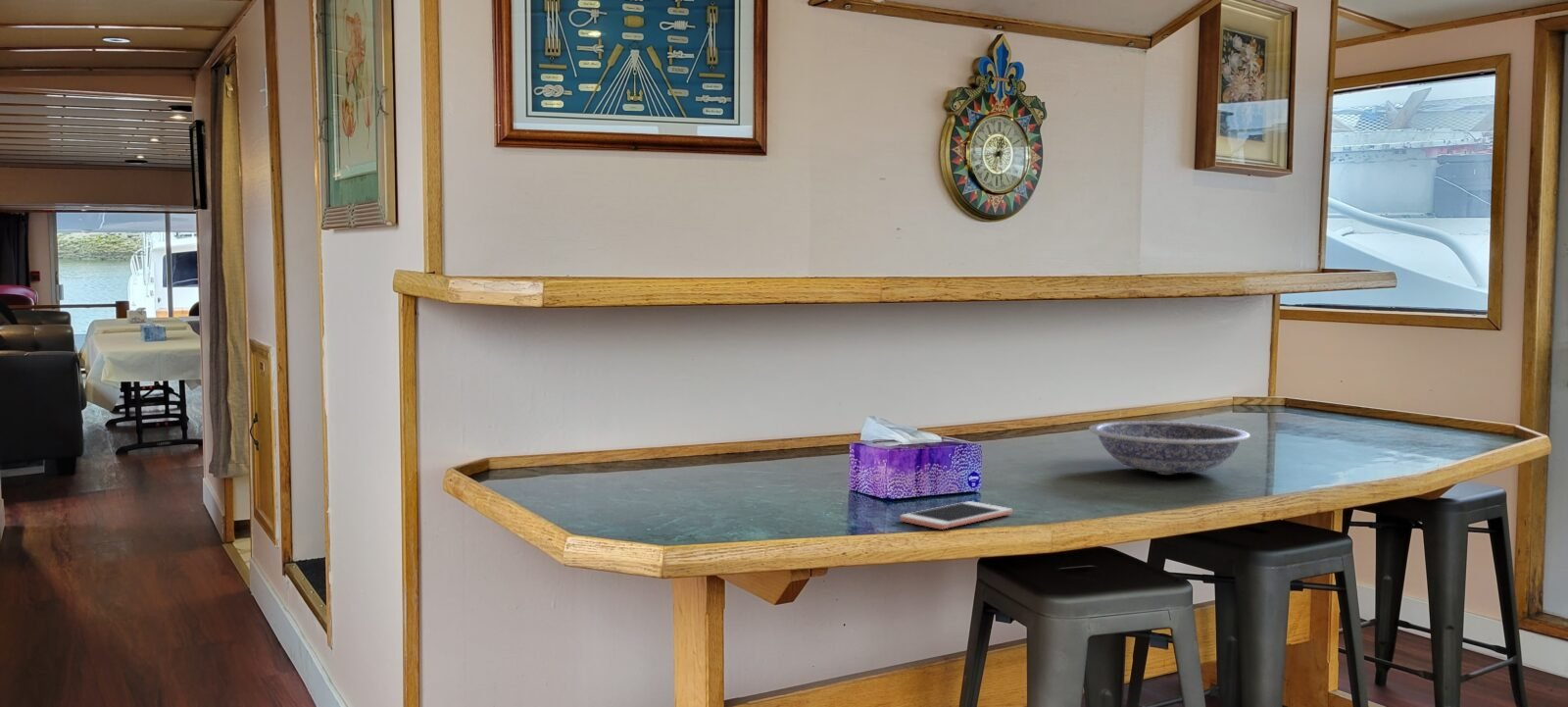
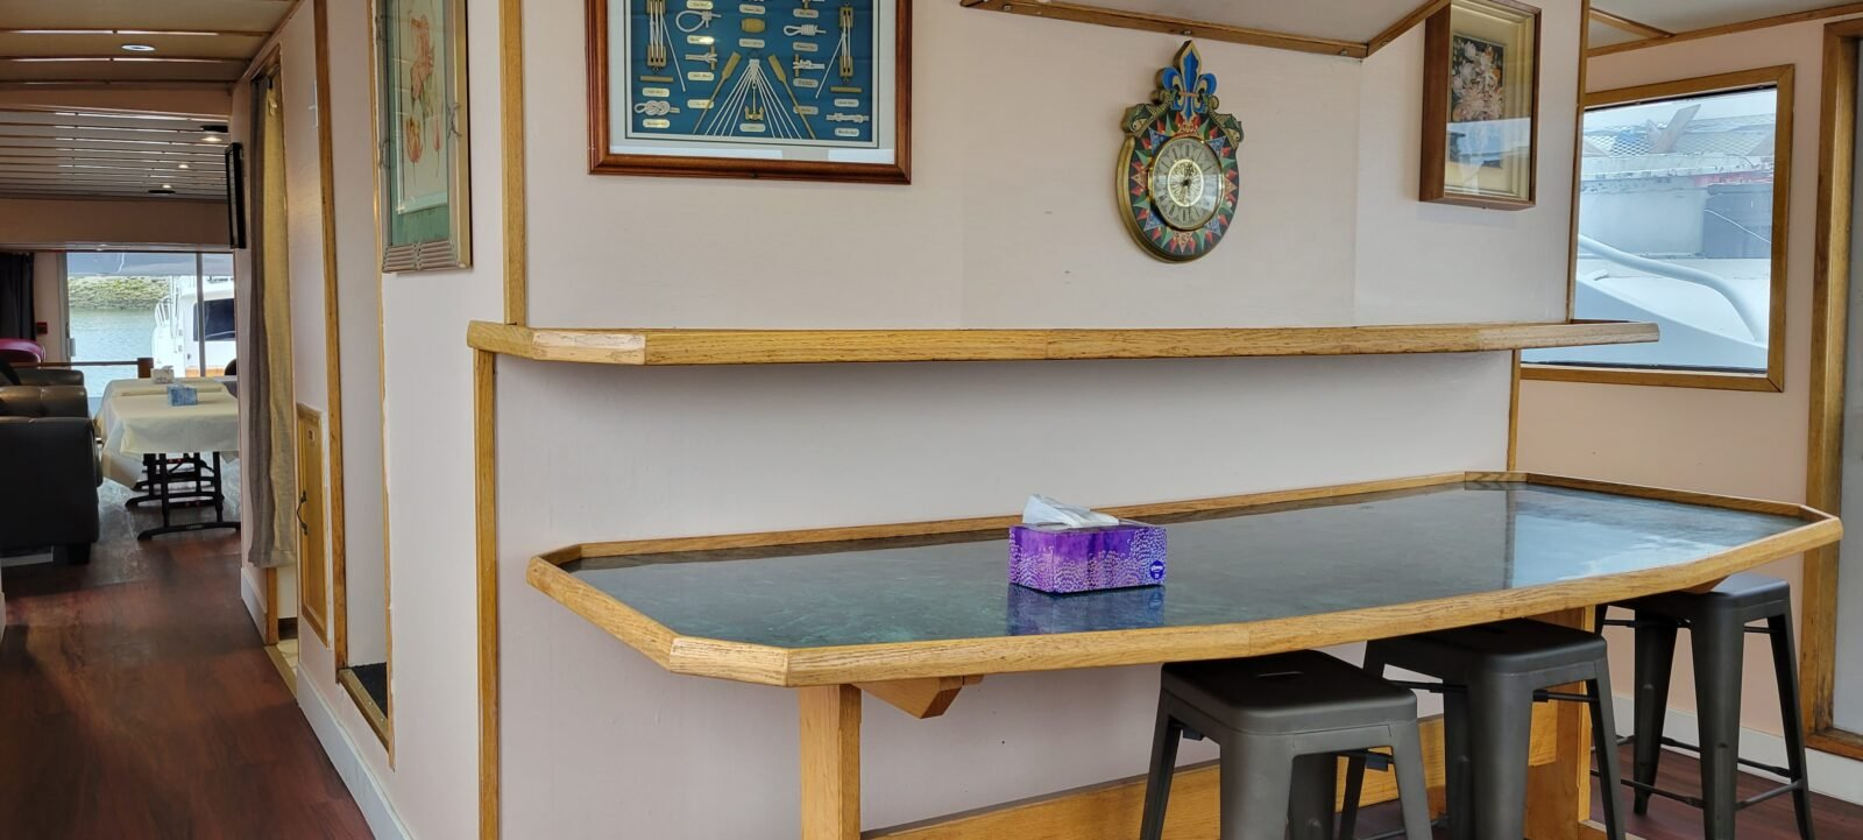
- bowl (1167, 451)
- cell phone (956, 514)
